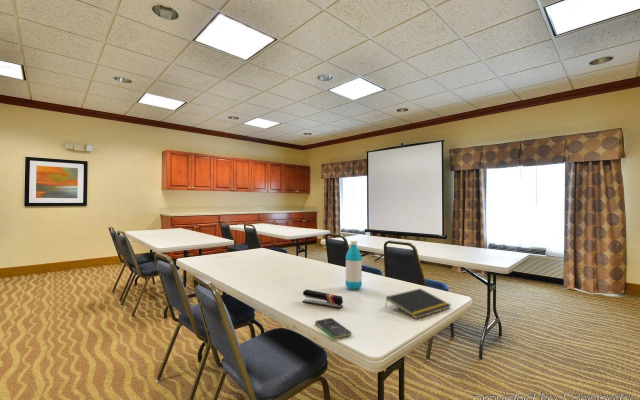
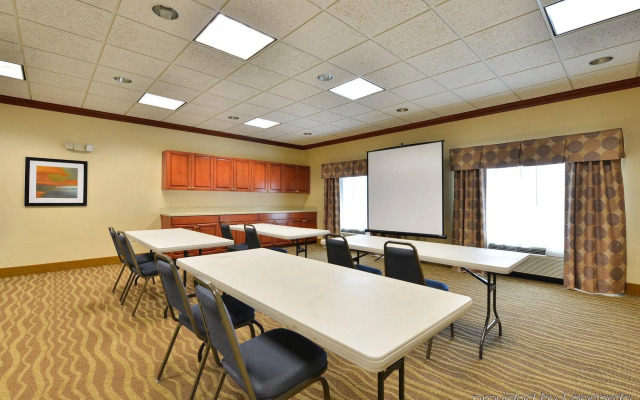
- stapler (322, 298)
- water bottle (353, 264)
- smartphone (332, 327)
- notepad (418, 302)
